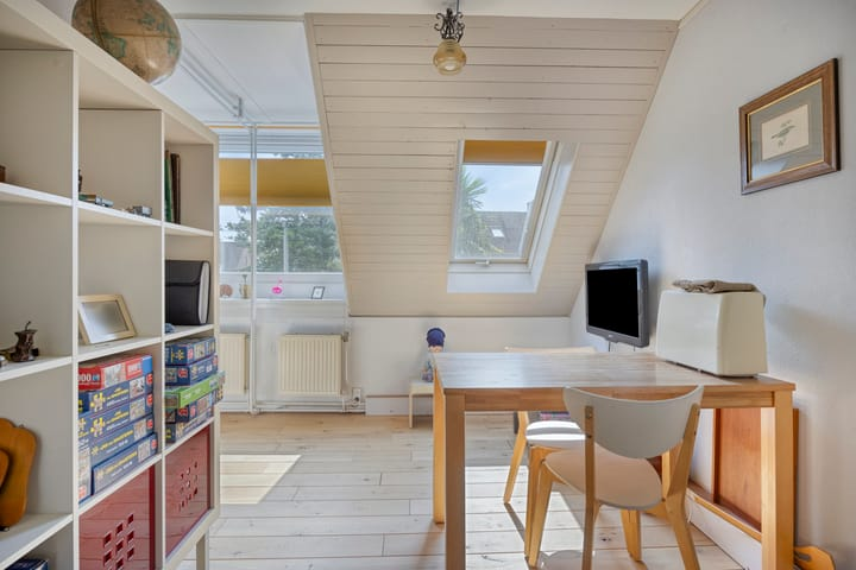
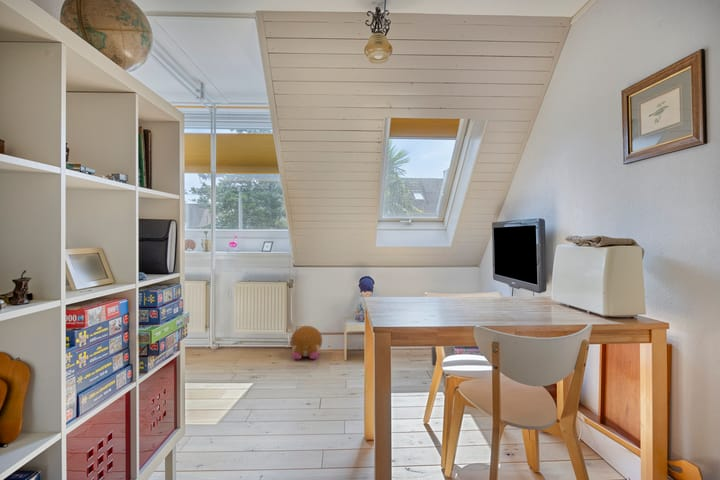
+ plush toy (306, 341)
